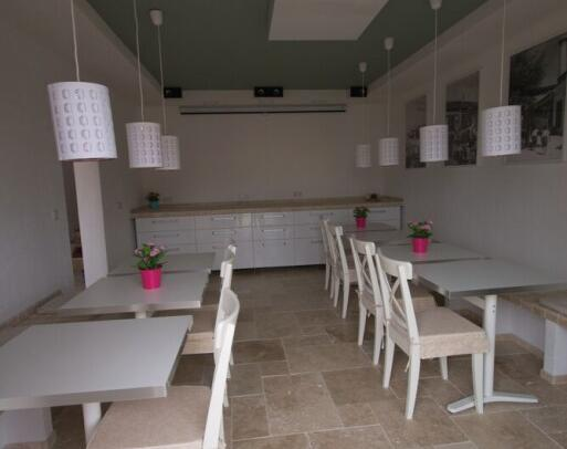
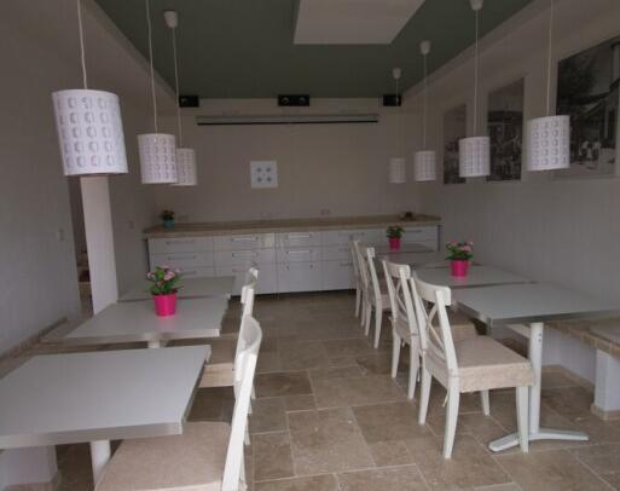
+ wall art (263, 174)
